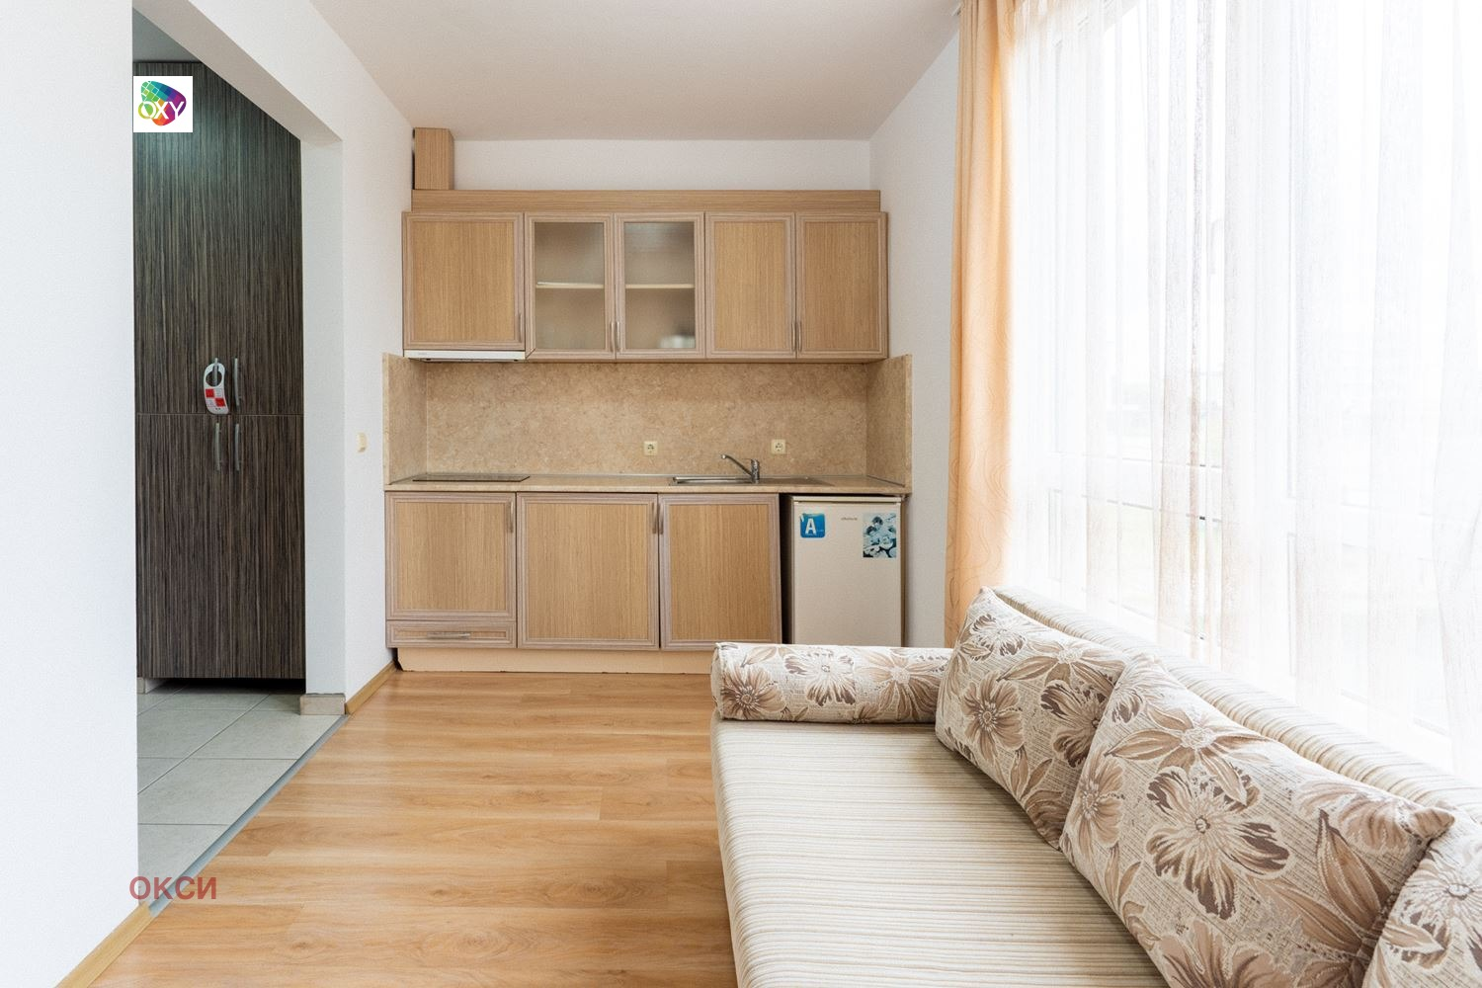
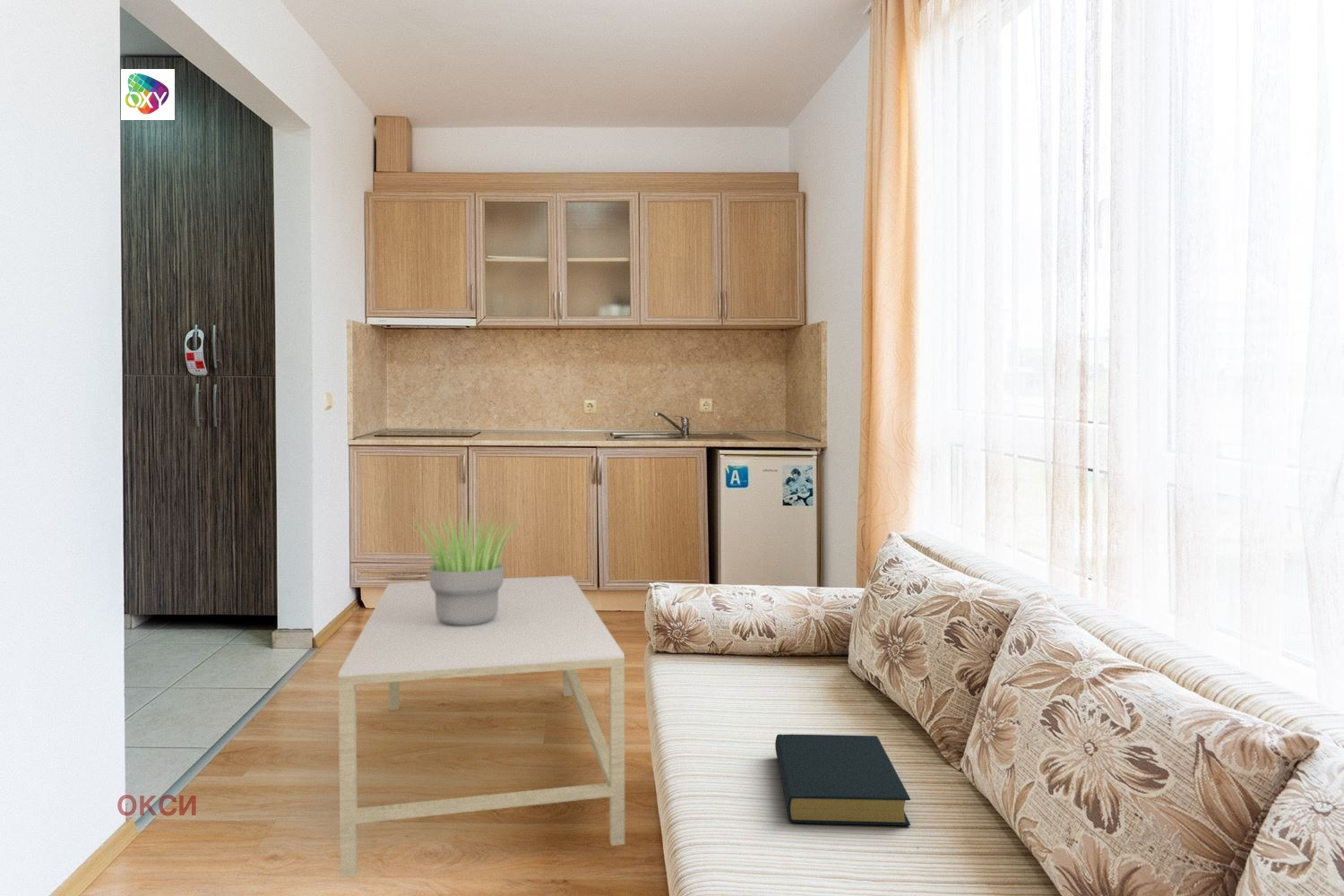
+ potted plant (465, 568)
+ hardback book (836, 775)
+ coffee table (485, 675)
